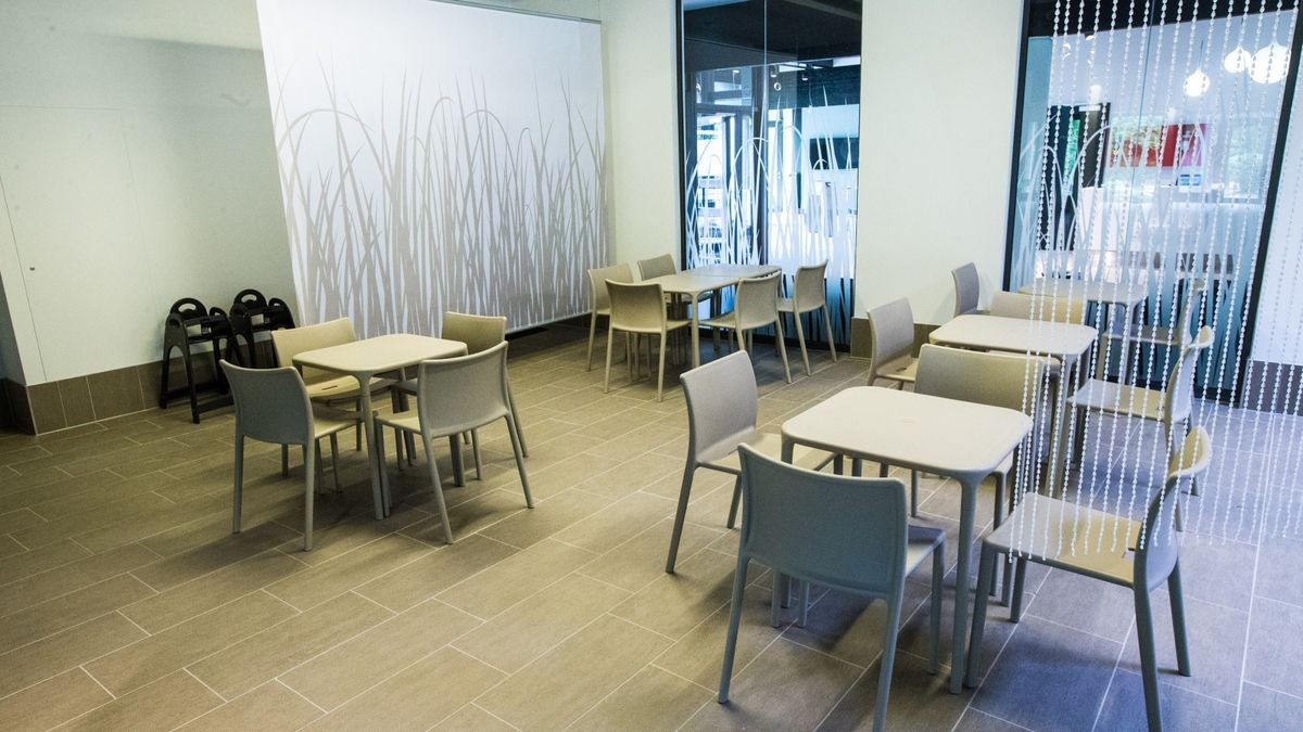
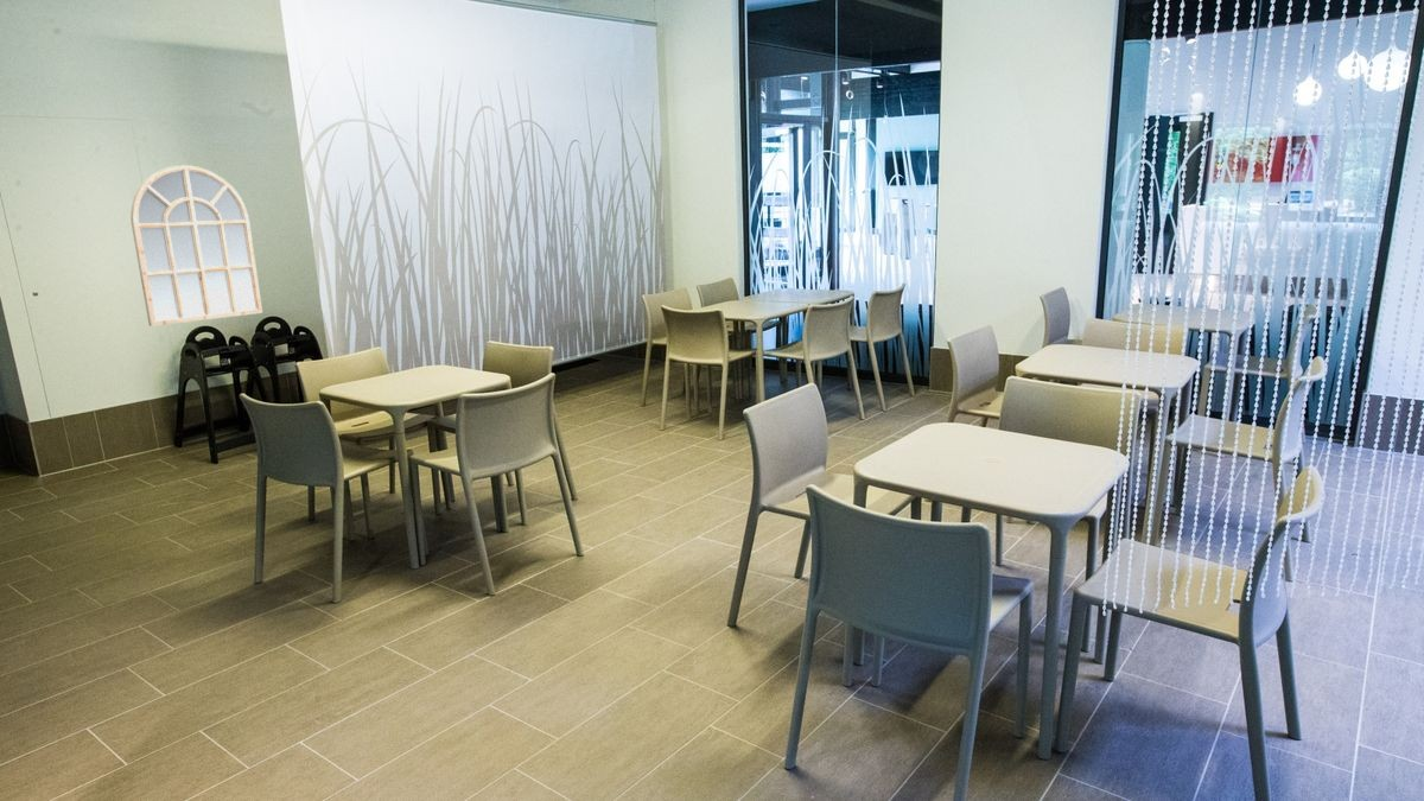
+ mirror (196, 243)
